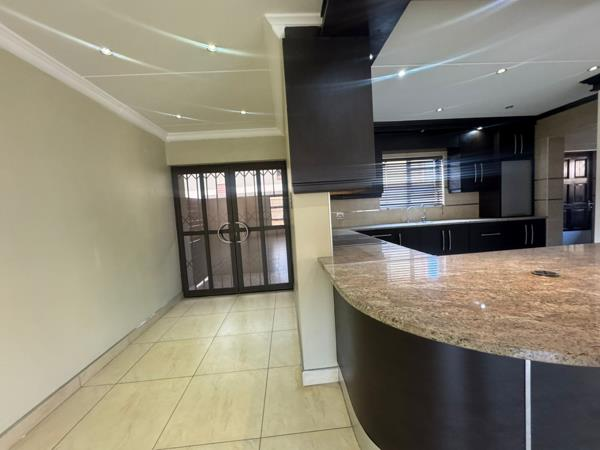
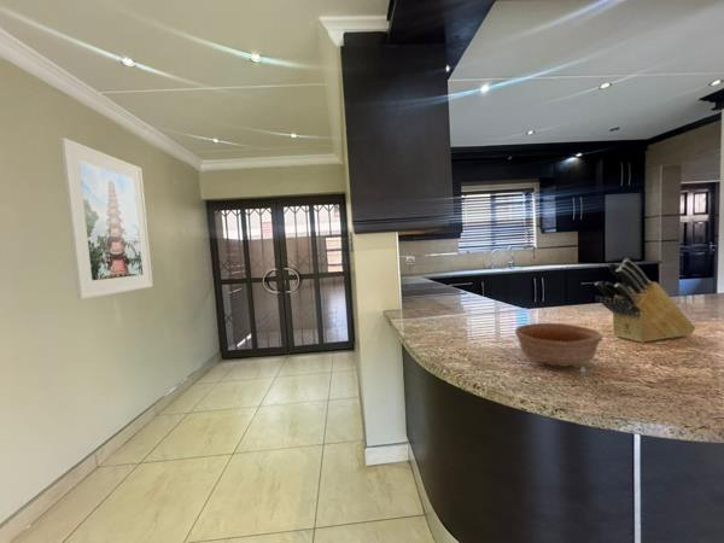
+ knife block (643, 297)
+ bowl (556, 346)
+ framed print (113, 224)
